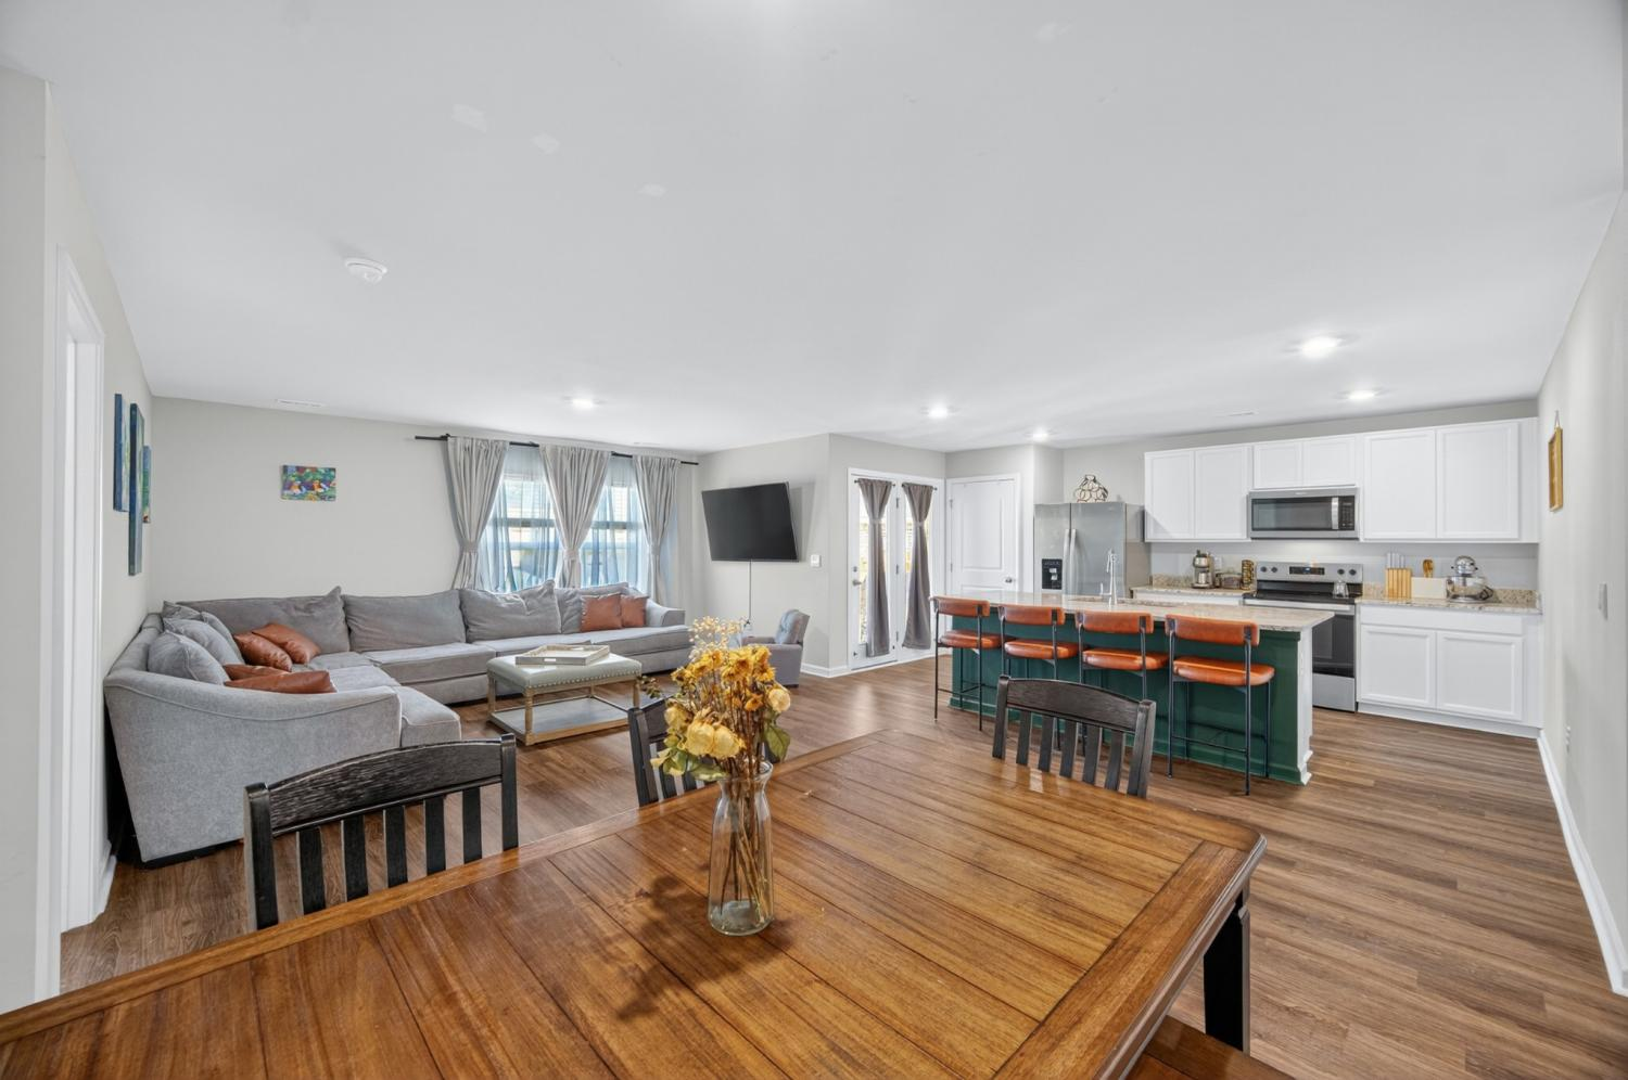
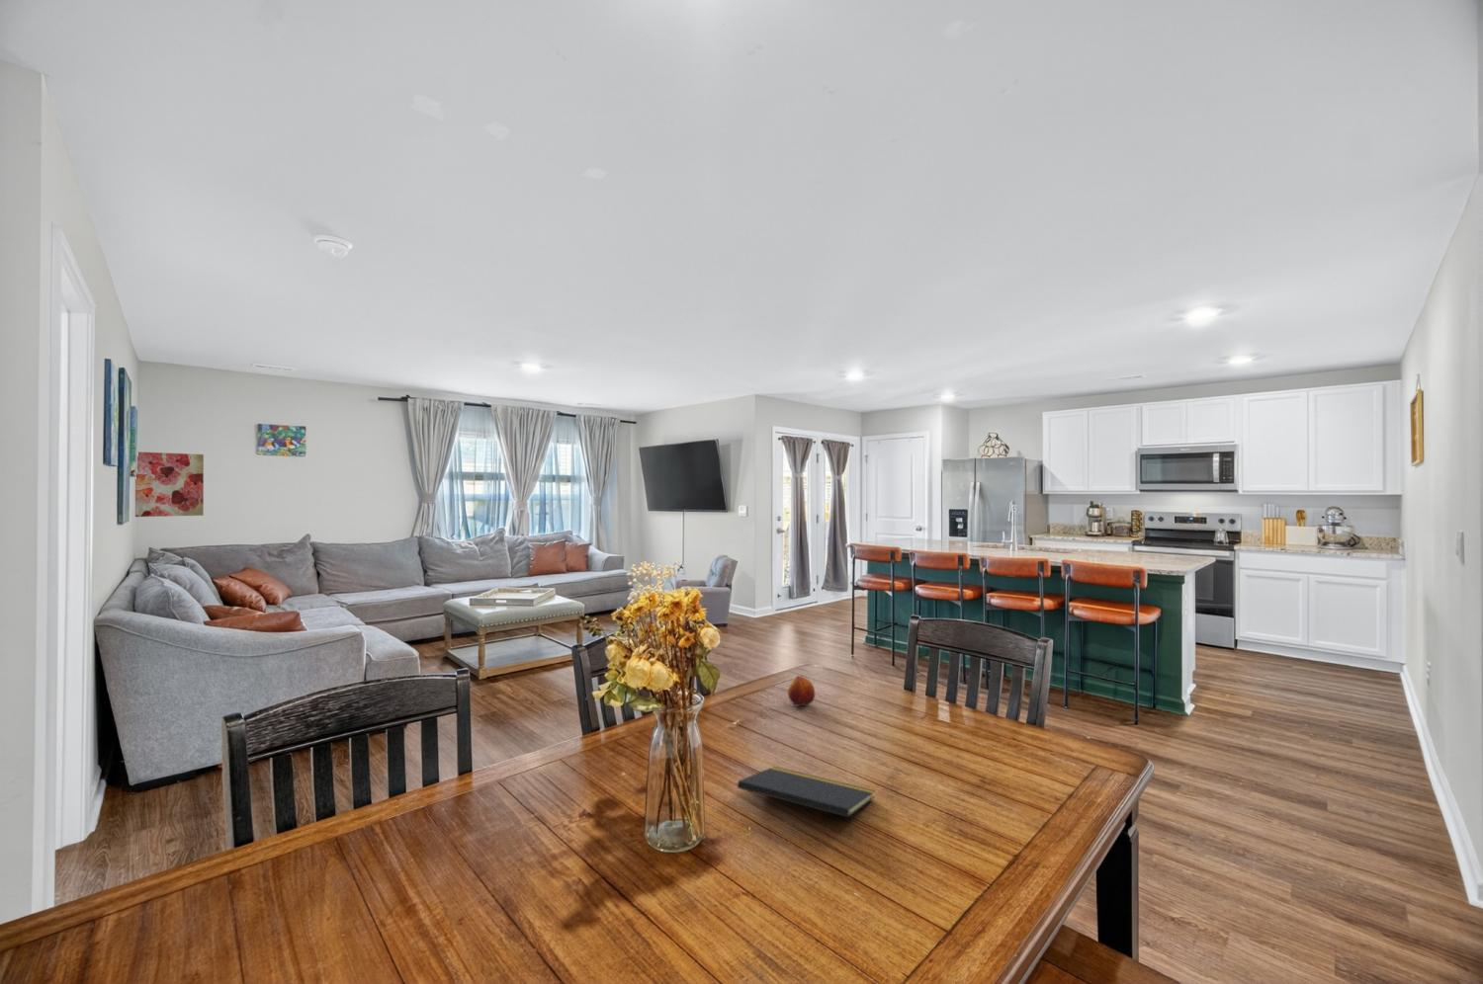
+ fruit (801, 691)
+ wall art (170, 484)
+ notepad (806, 790)
